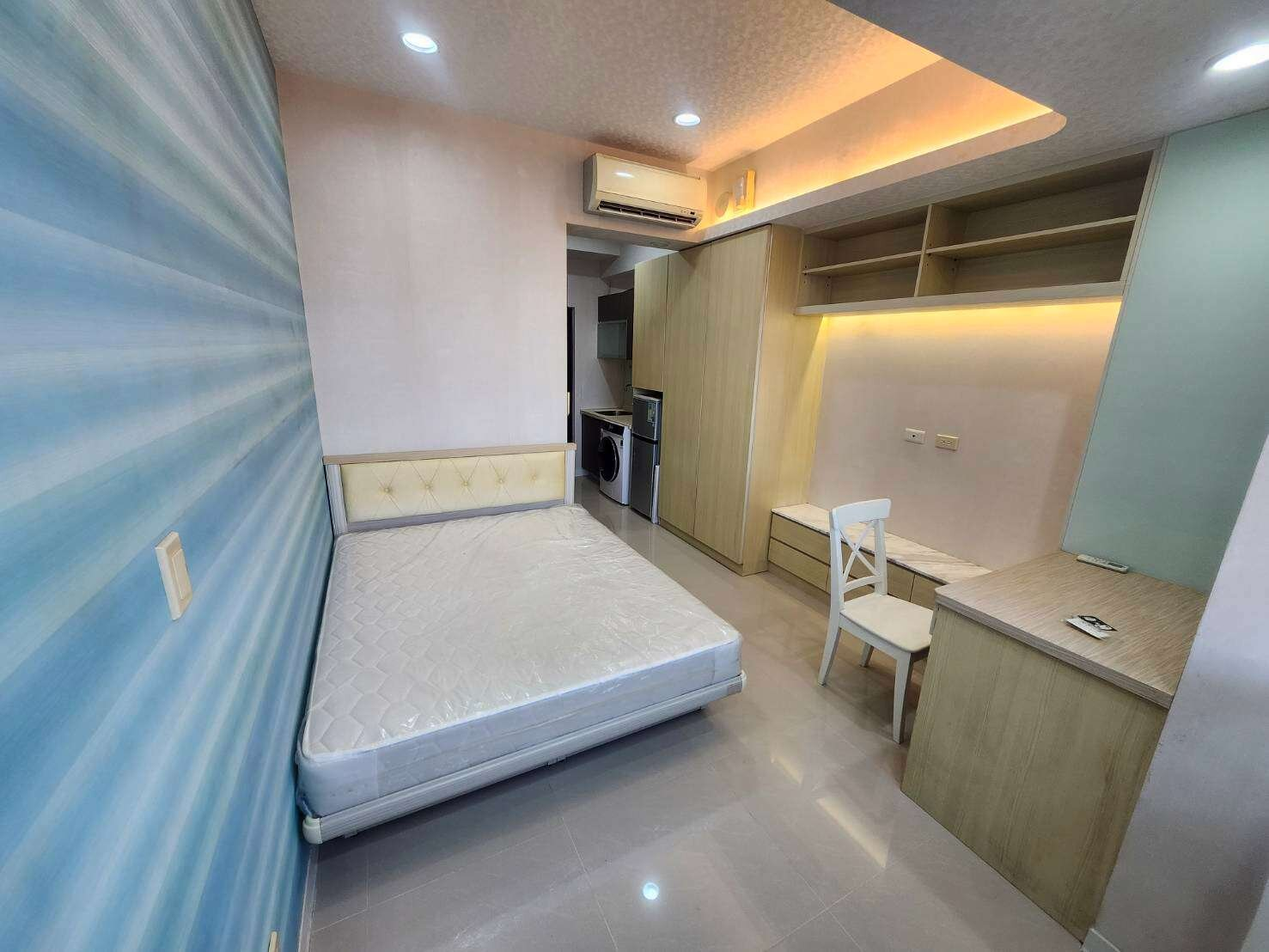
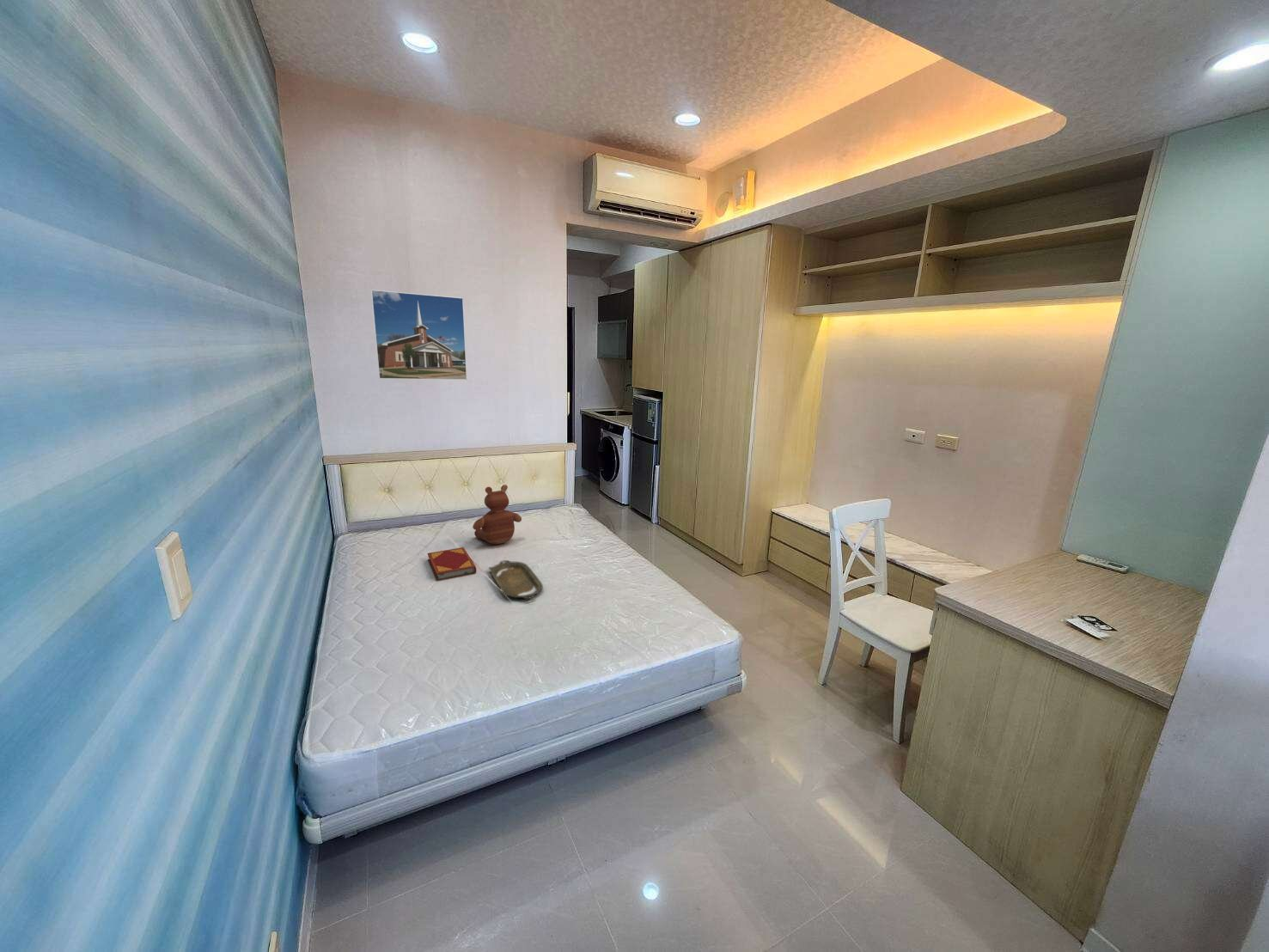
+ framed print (421, 337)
+ hardback book (451, 563)
+ serving tray (516, 580)
+ teddy bear (494, 512)
